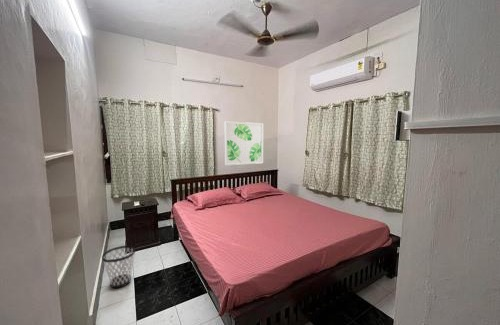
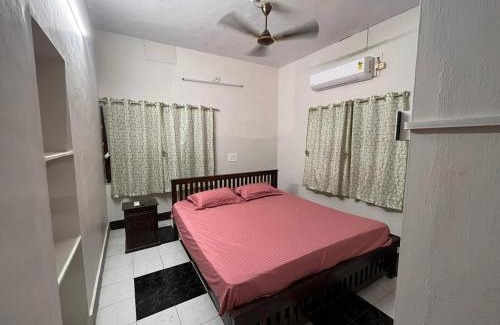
- wastebasket (120, 267)
- wall art (244, 143)
